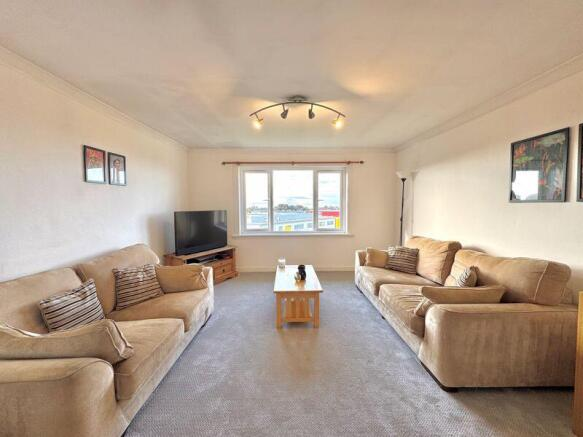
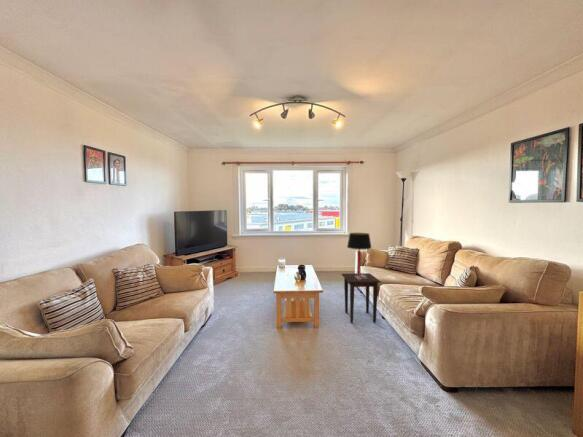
+ table lamp (359, 255)
+ side table (366, 296)
